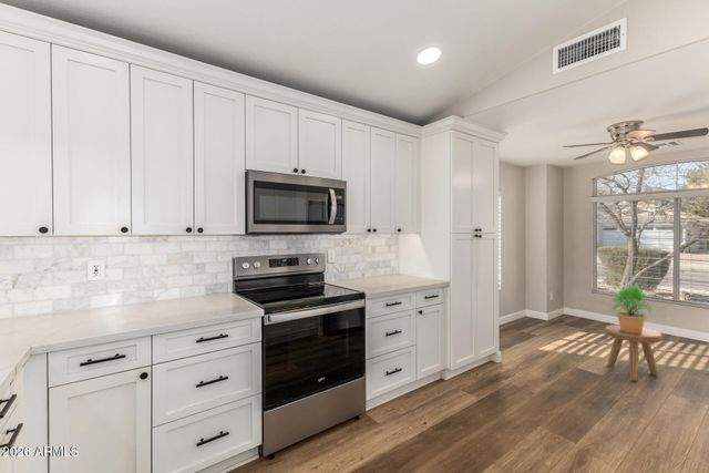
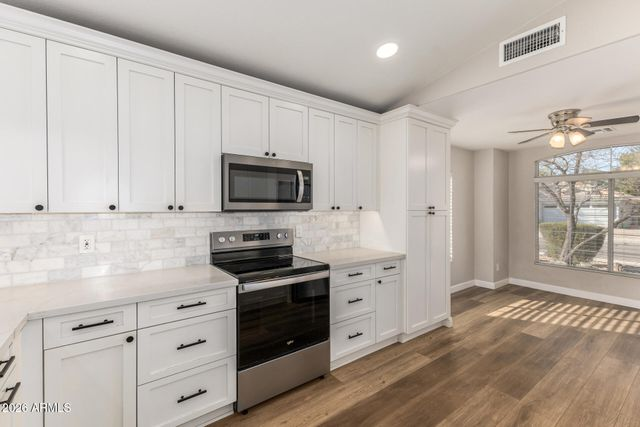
- potted plant (630, 307)
- stool (633, 351)
